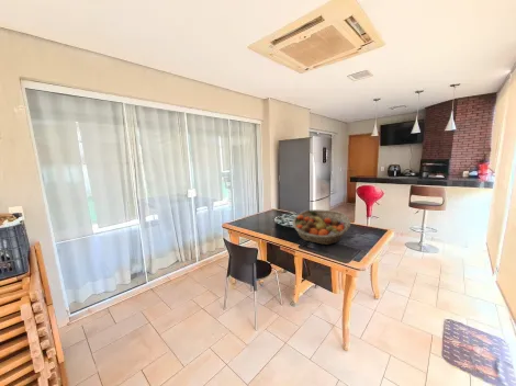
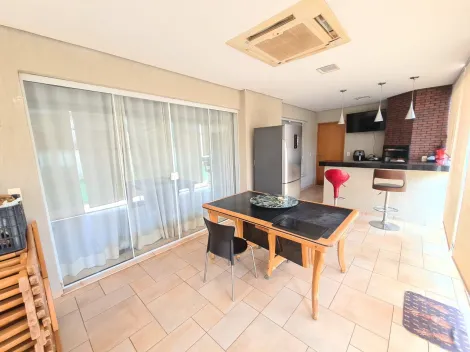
- fruit basket (319, 226)
